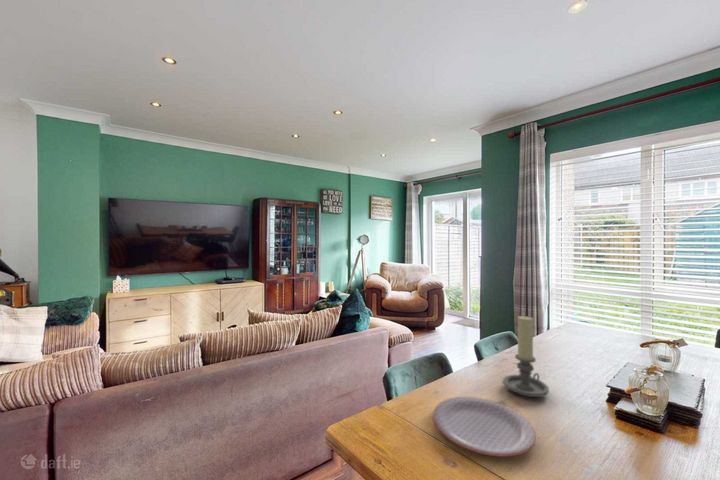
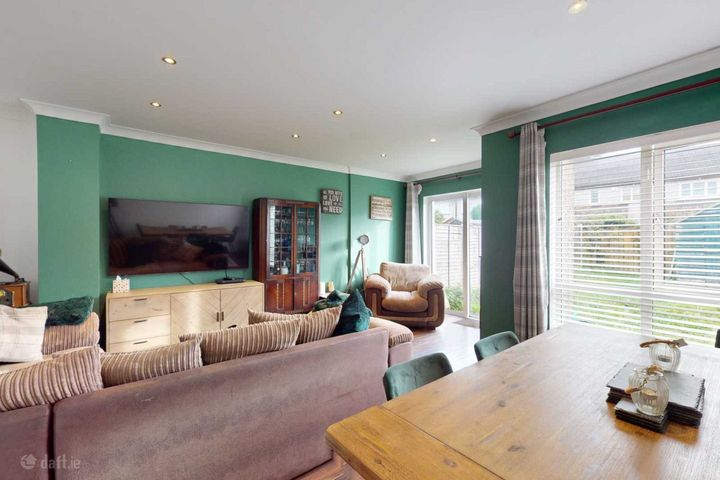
- plate (481, 425)
- candle holder (527, 352)
